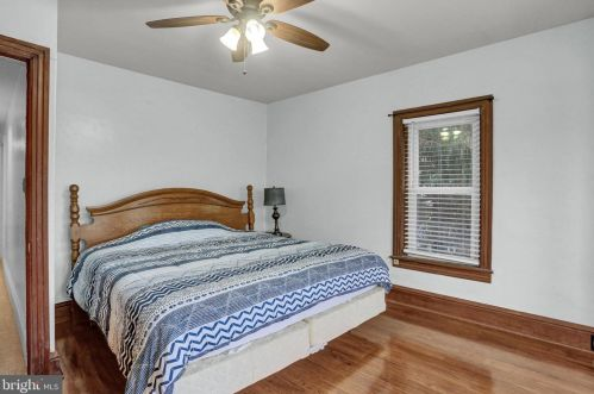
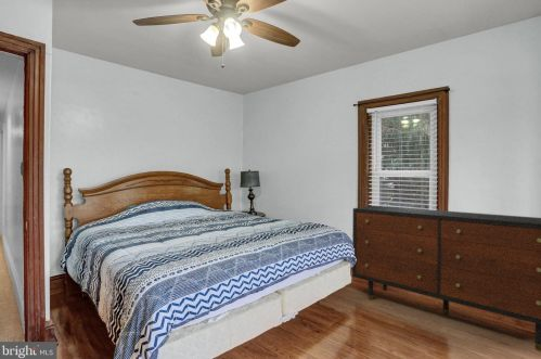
+ dresser (446, 264)
